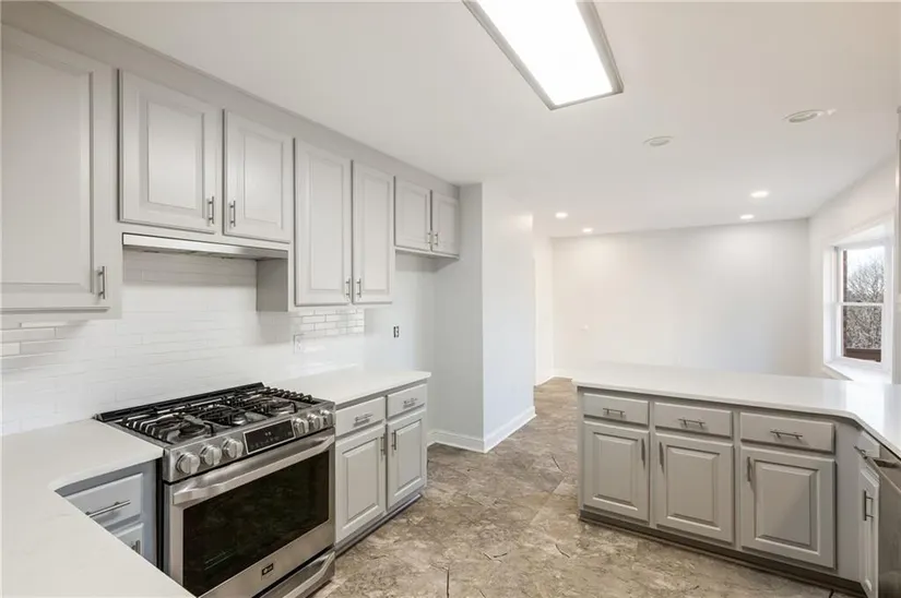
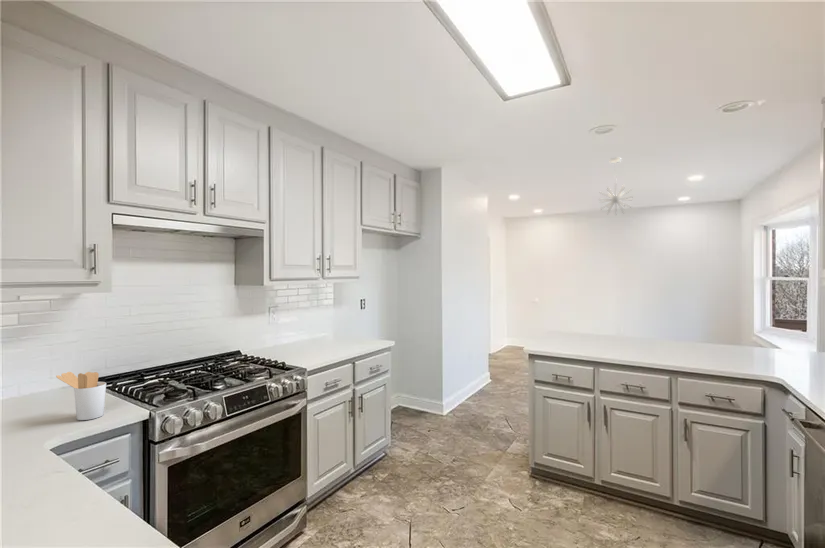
+ utensil holder (82, 393)
+ pendant light (615, 186)
